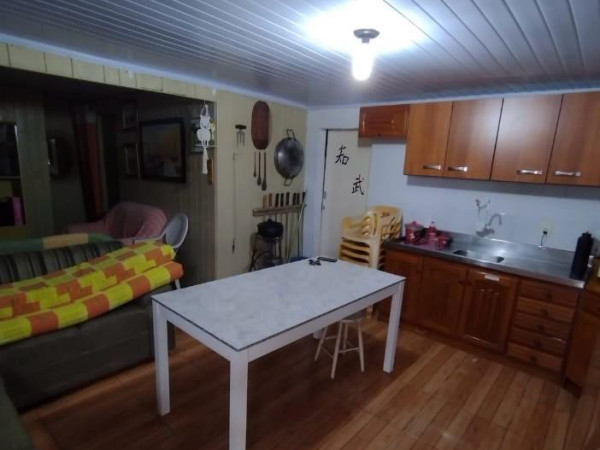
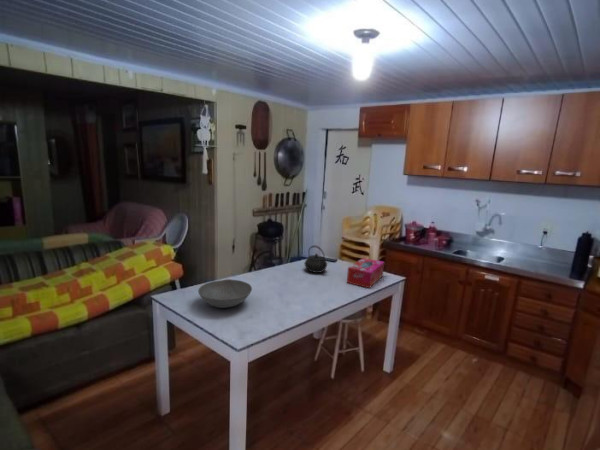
+ tissue box (366, 271)
+ kettle (317, 258)
+ bowl (225, 295)
